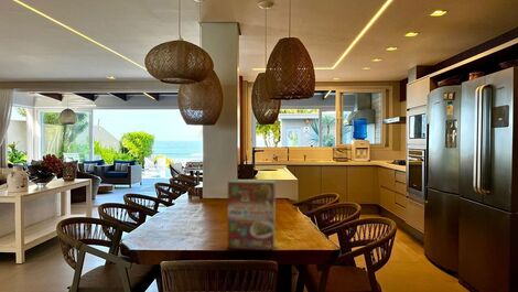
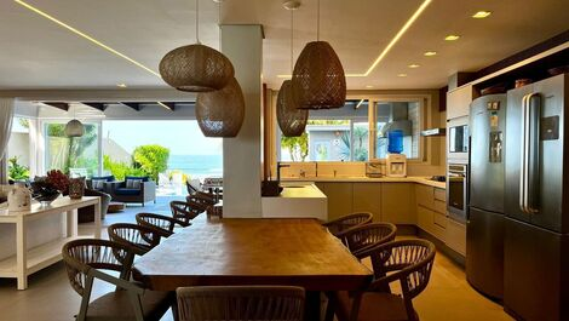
- cereal box (251, 214)
